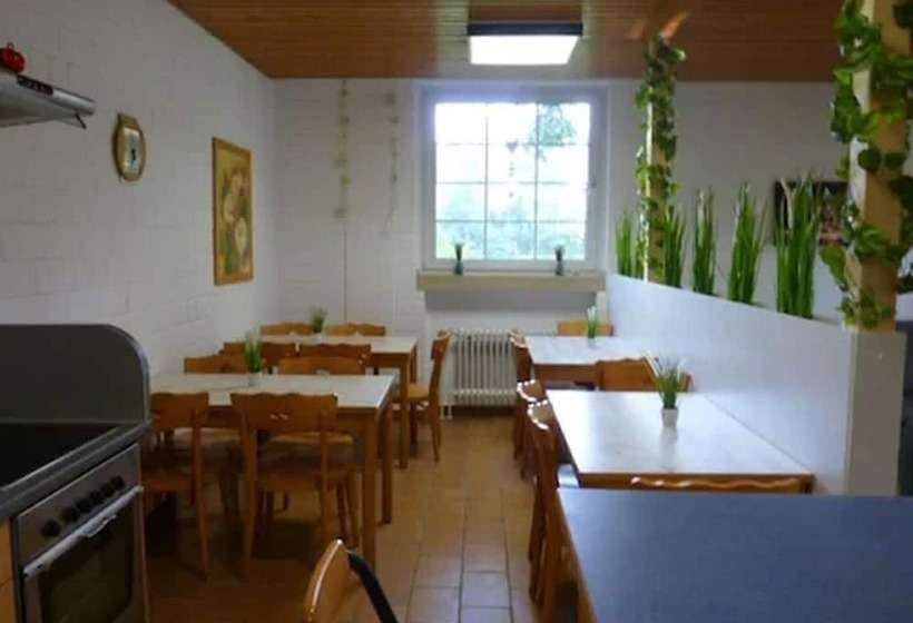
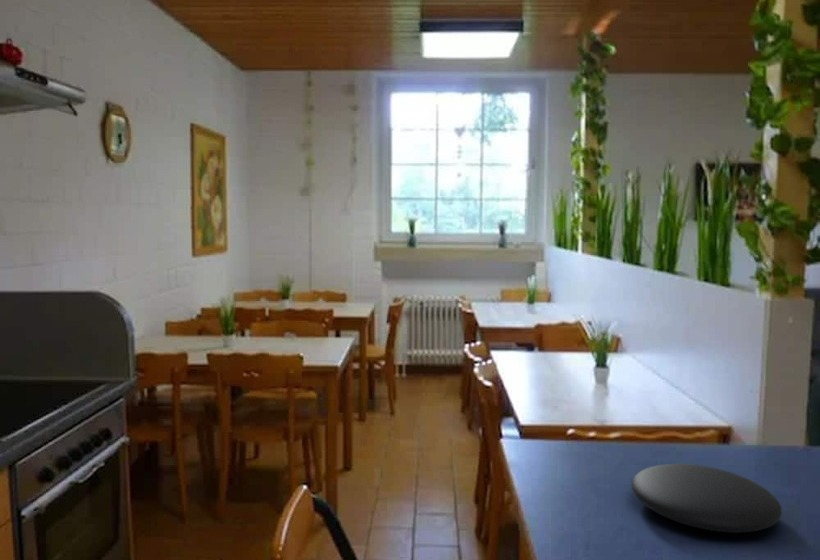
+ plate (703, 494)
